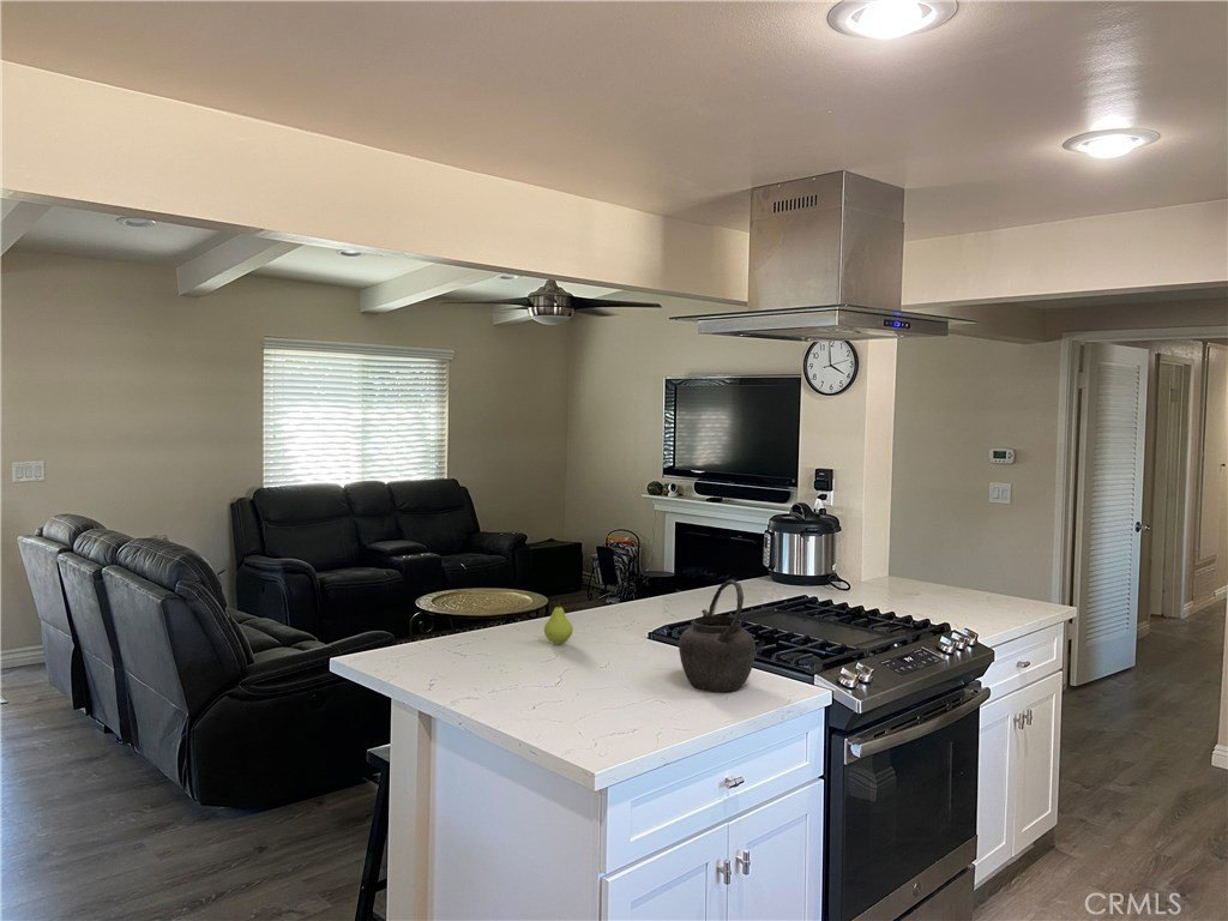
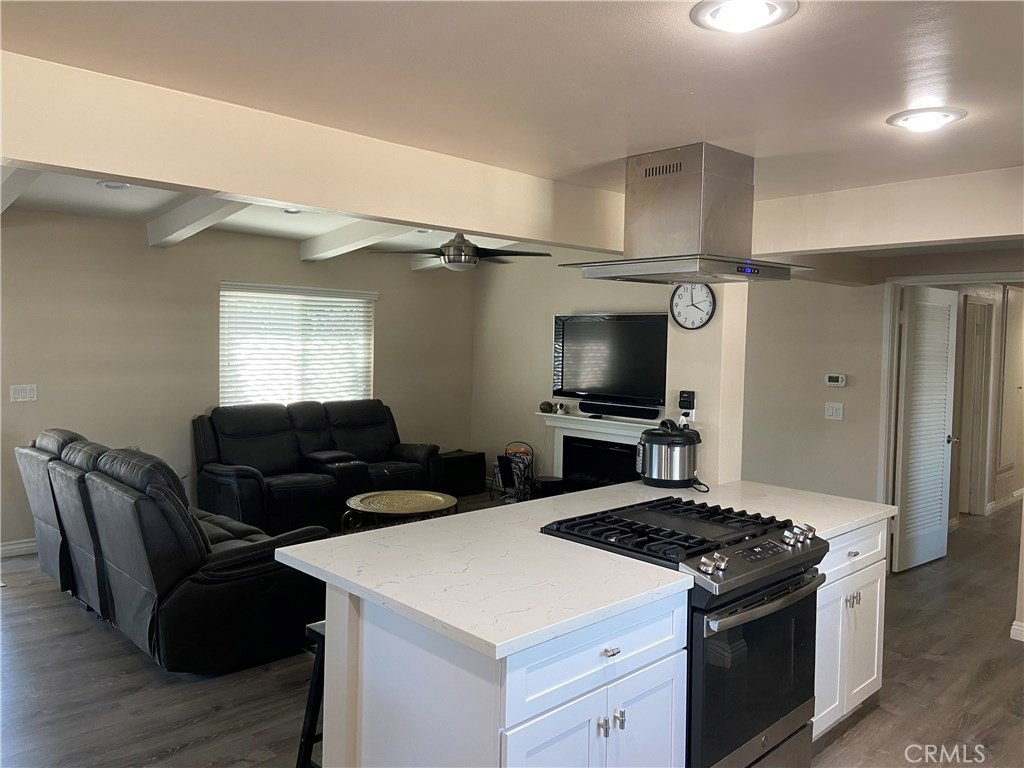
- fruit (558, 621)
- kettle (717, 630)
